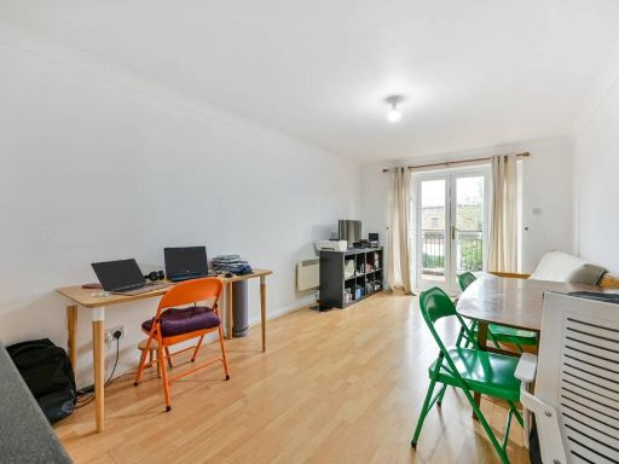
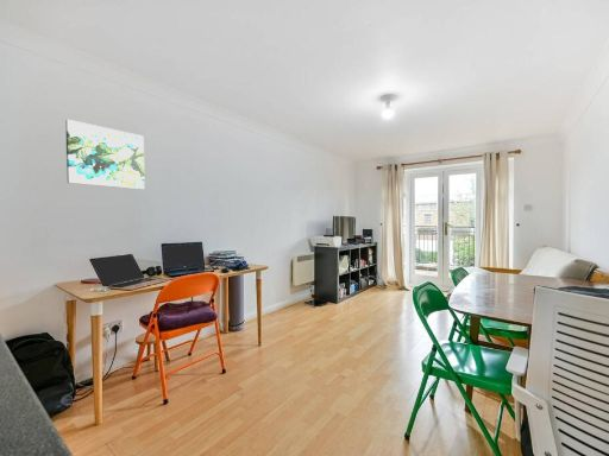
+ wall art (108, 157)
